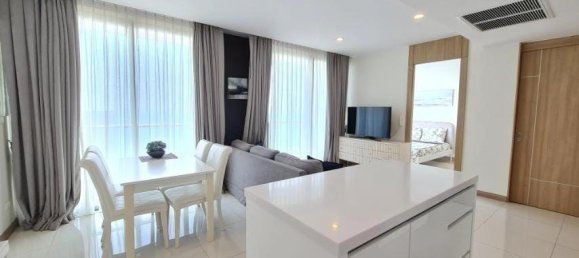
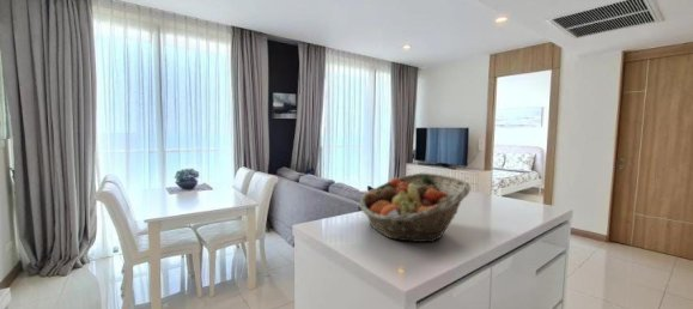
+ fruit basket (411, 202)
